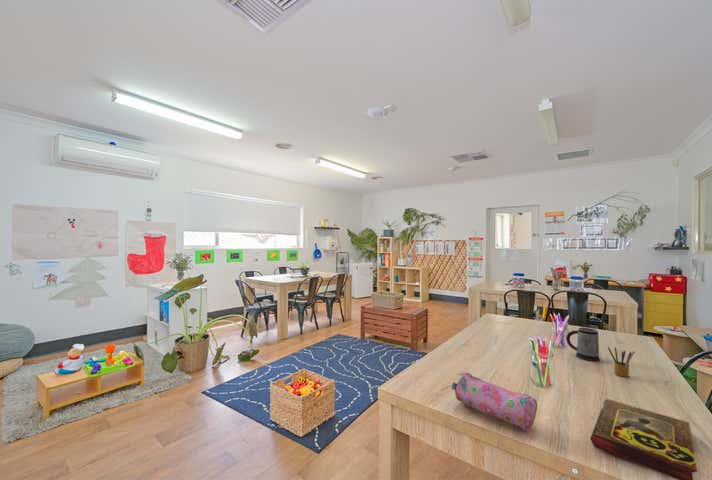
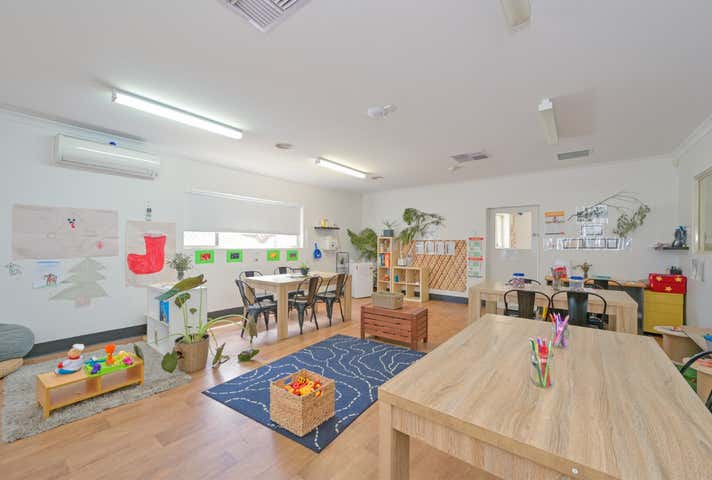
- book (641, 433)
- pencil box (621, 360)
- pencil case (492, 398)
- mug (582, 342)
